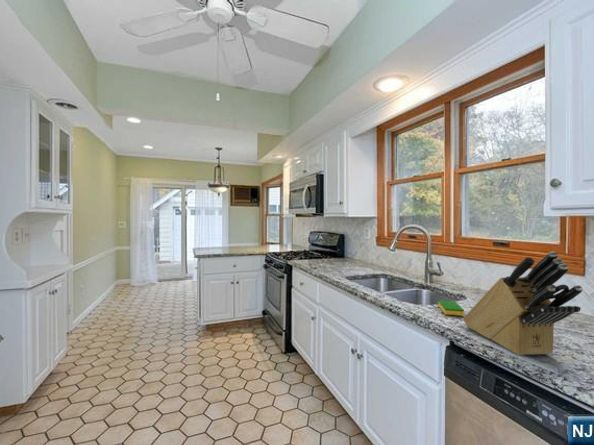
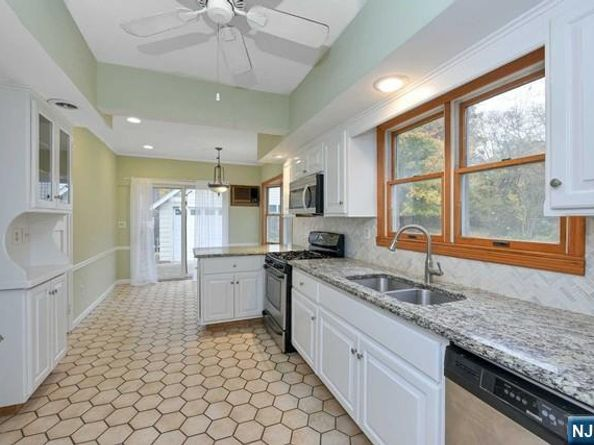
- knife block (513, 296)
- dish sponge (450, 307)
